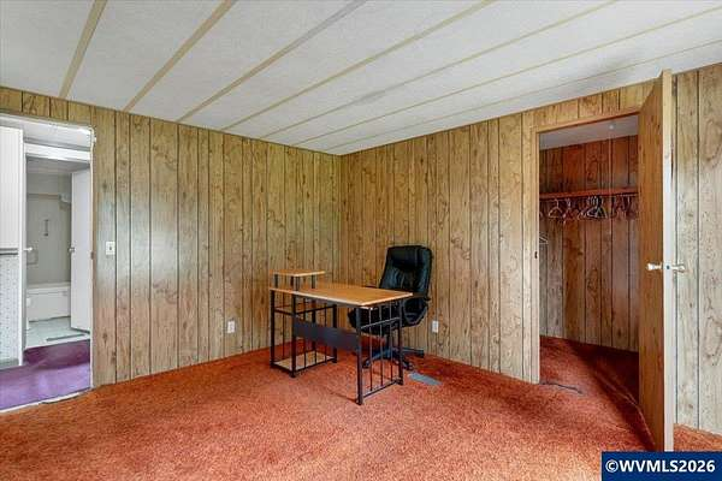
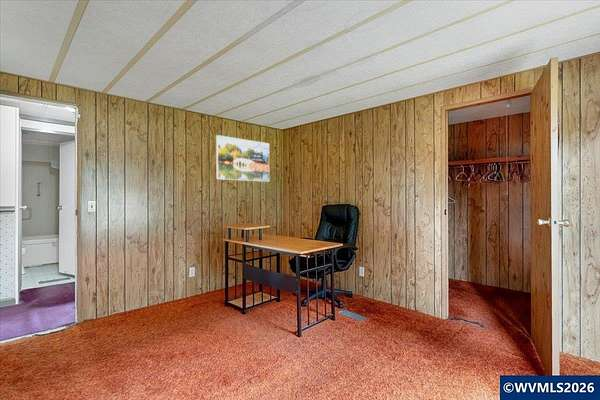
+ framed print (244, 160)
